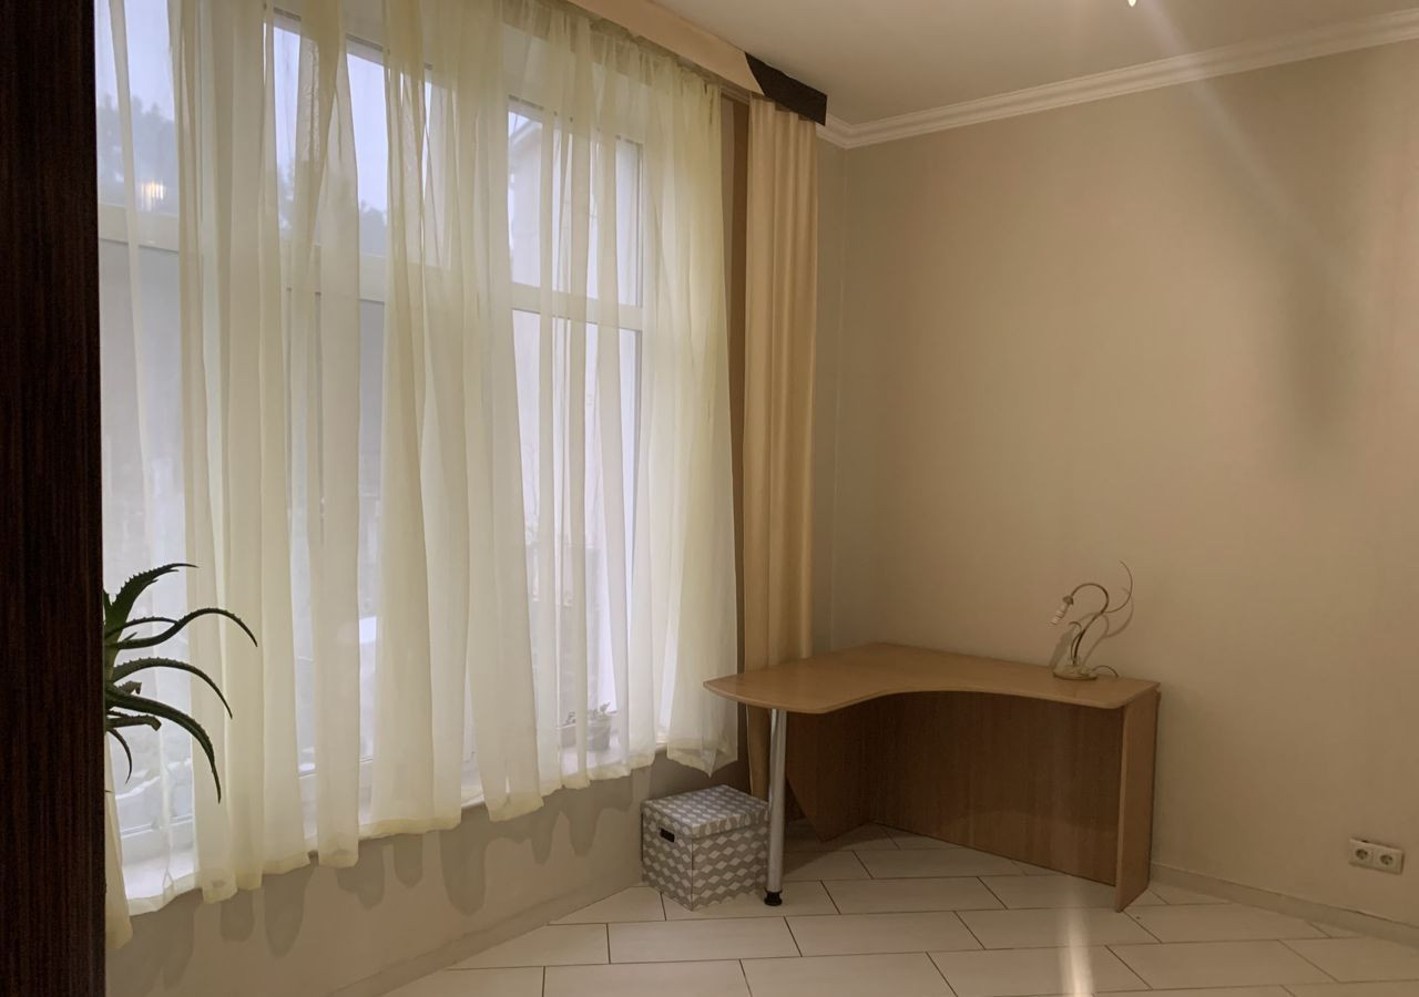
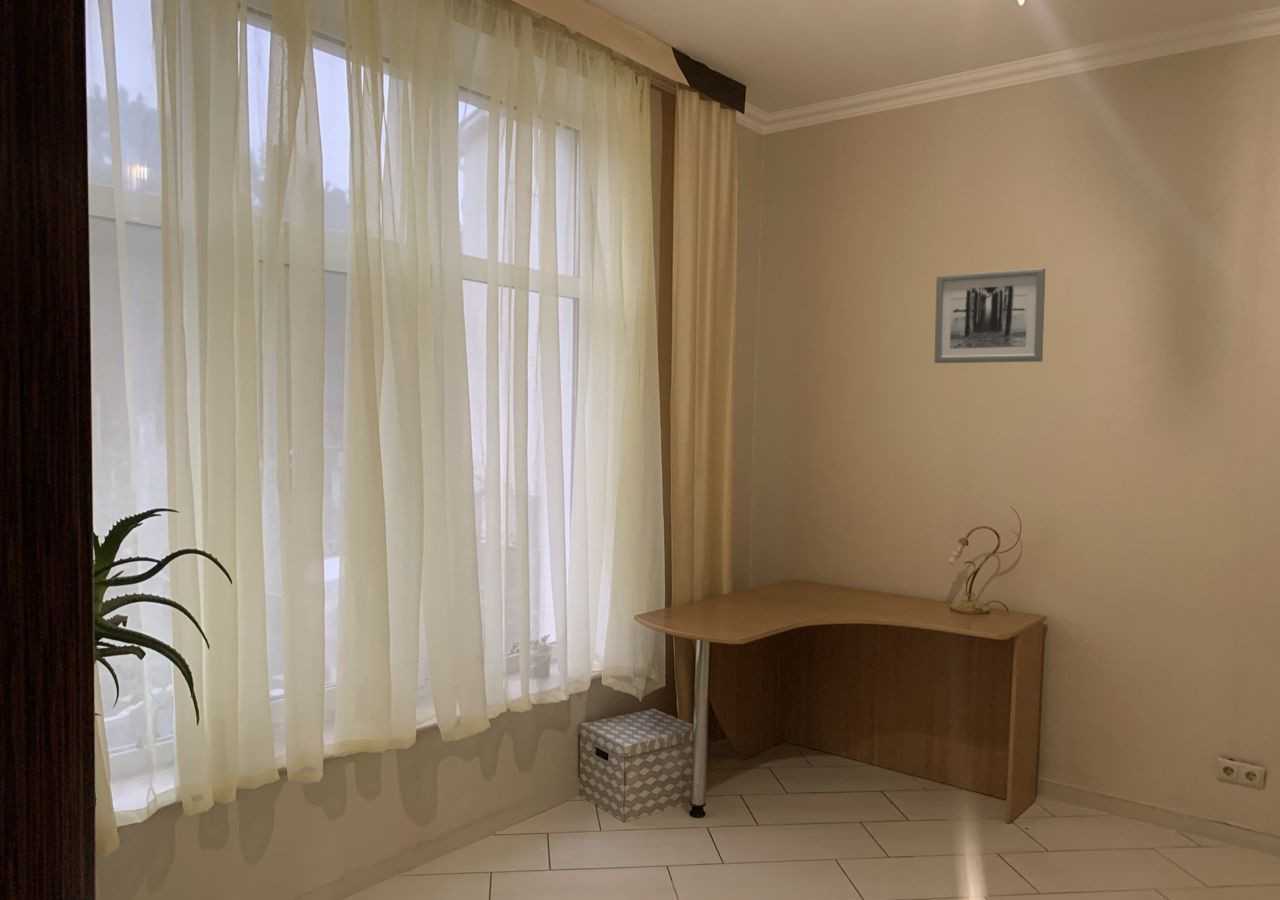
+ wall art (988, 317)
